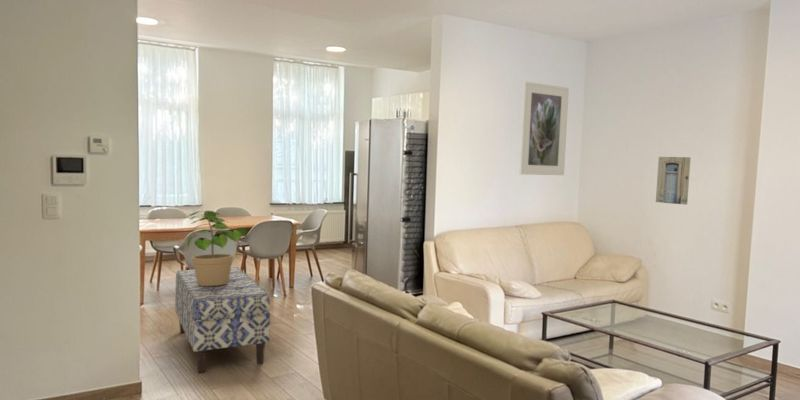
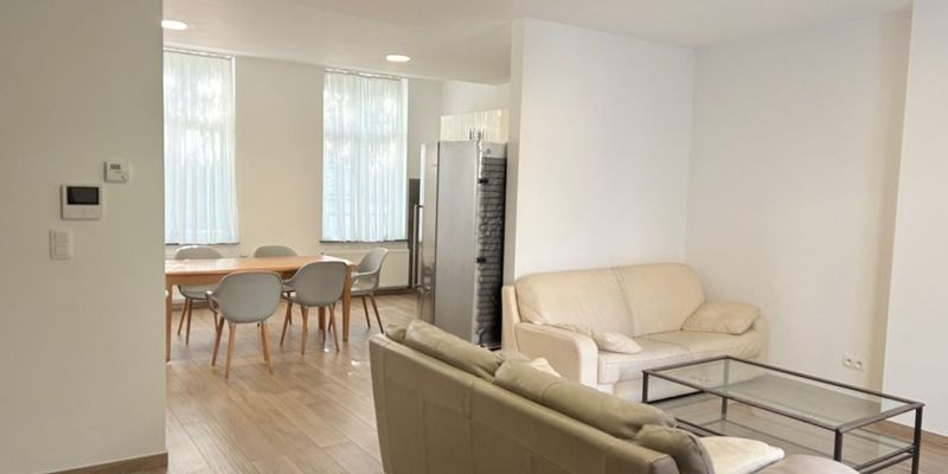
- wall art (672, 180)
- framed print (544, 130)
- potted plant (216, 244)
- bench (218, 313)
